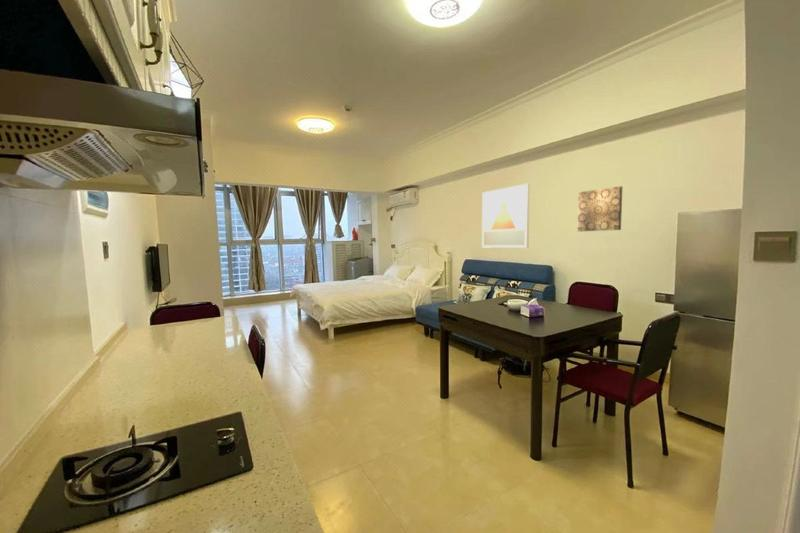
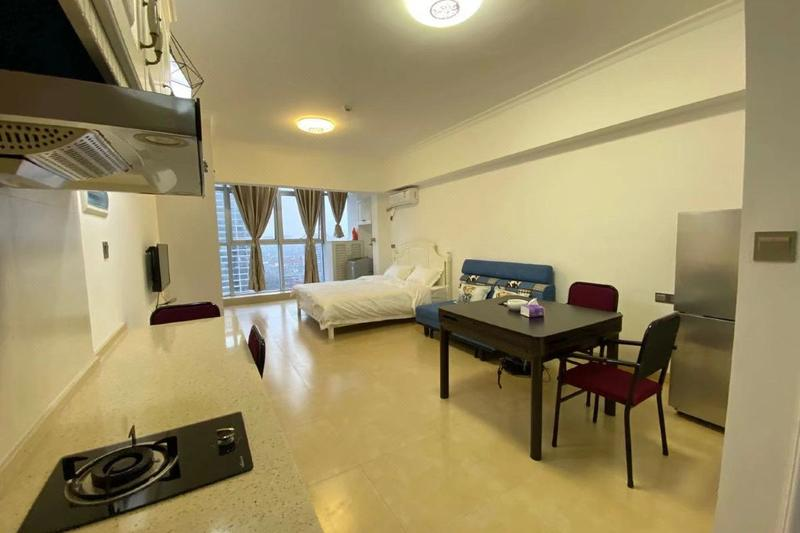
- wall art (598, 210)
- wall art (503, 218)
